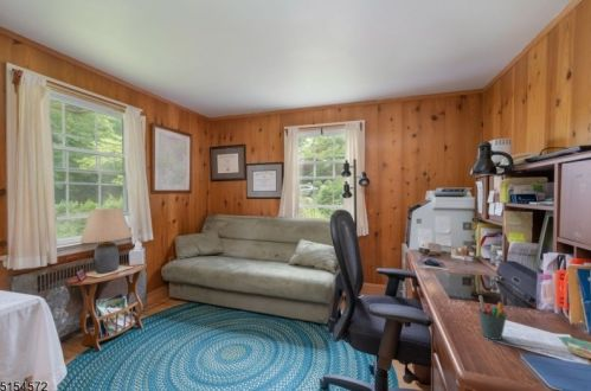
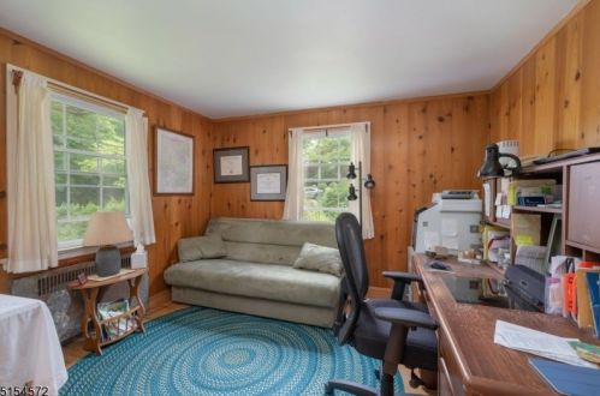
- pen holder (492, 318)
